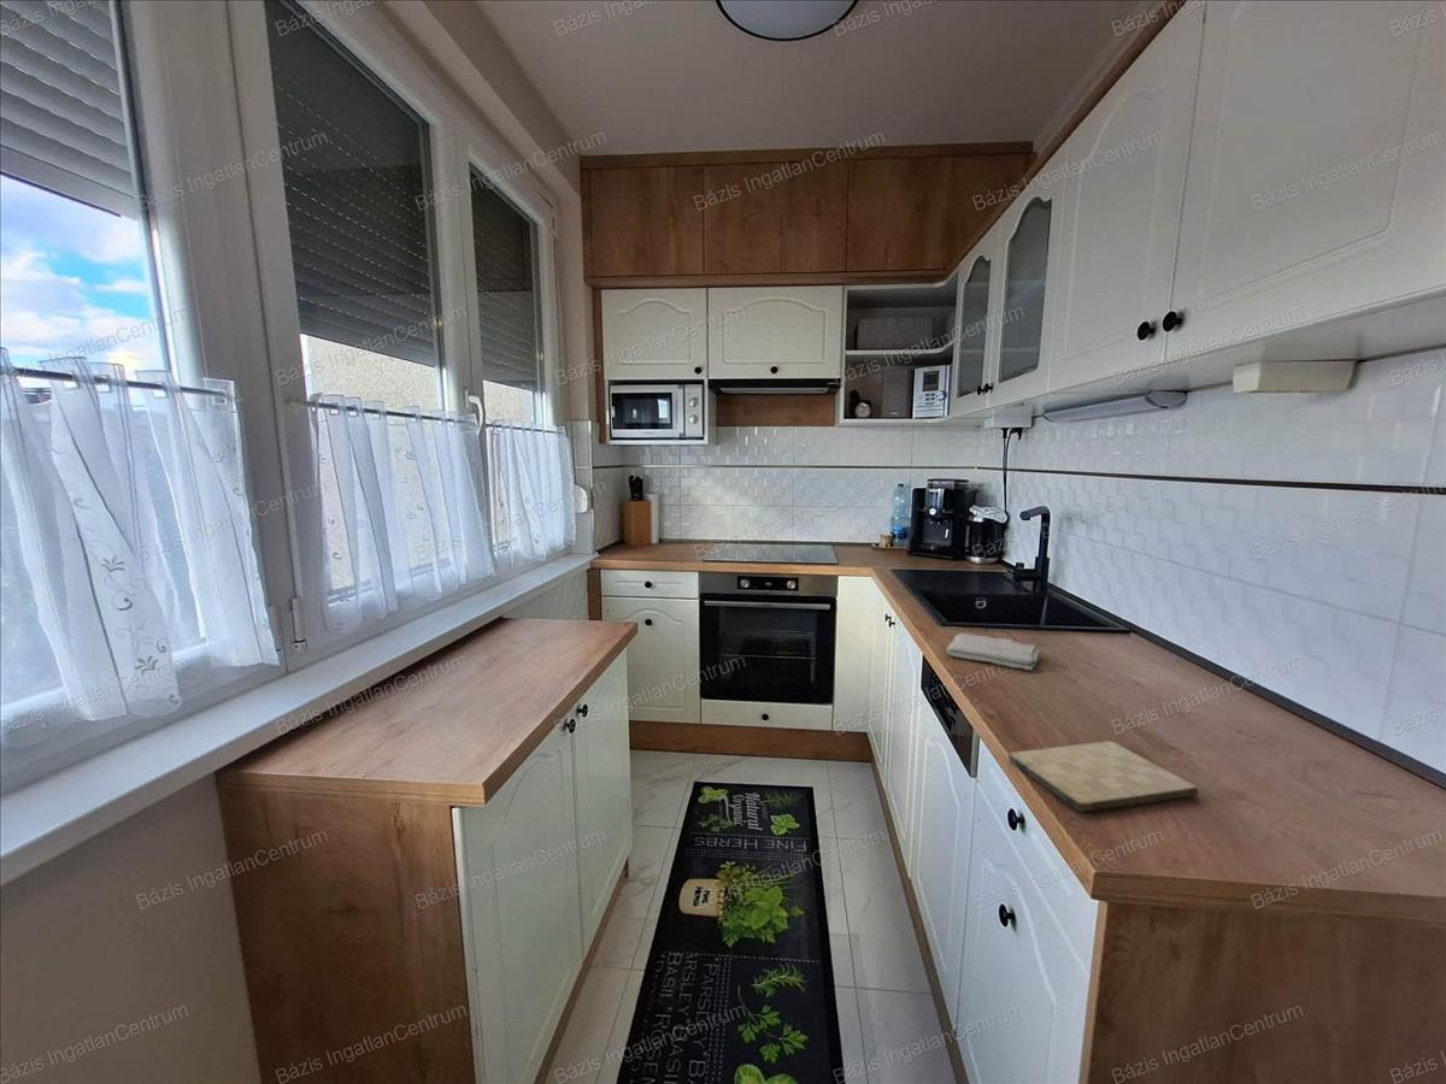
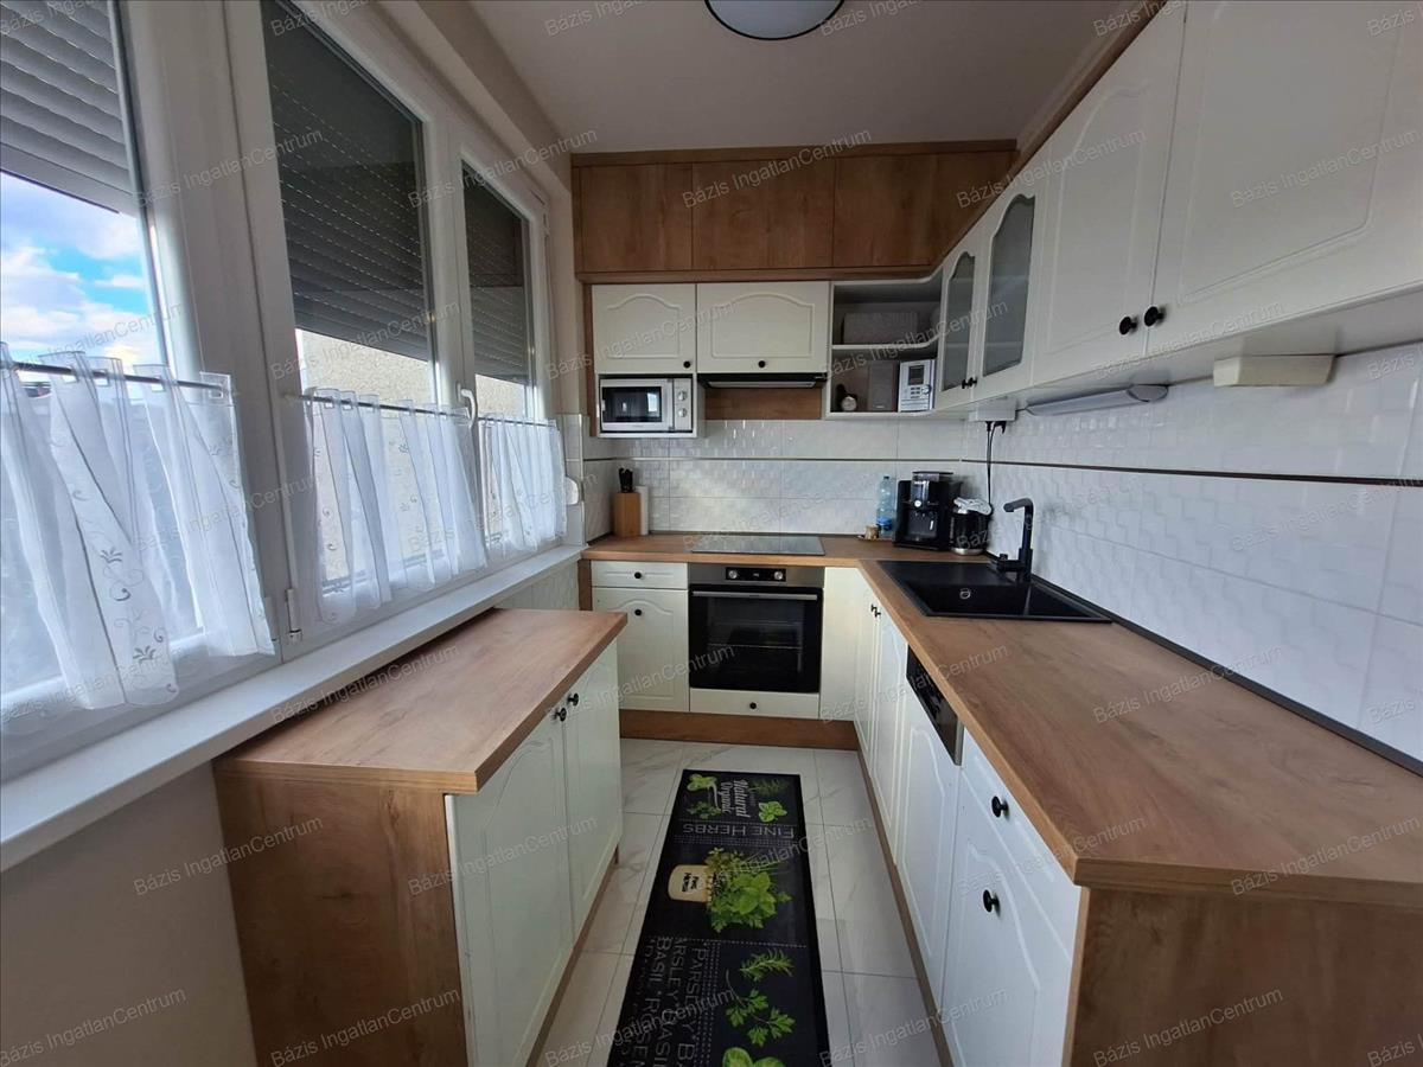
- washcloth (992, 649)
- cutting board (1097, 772)
